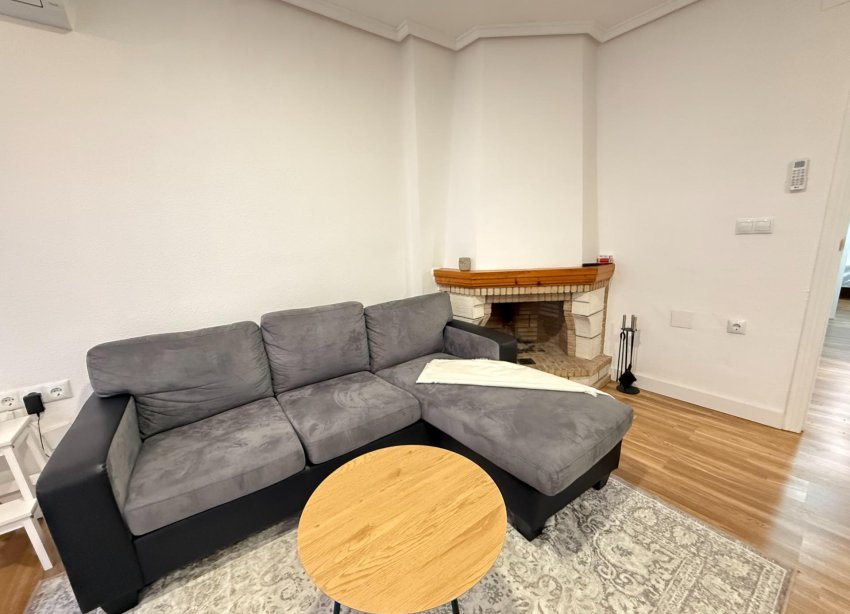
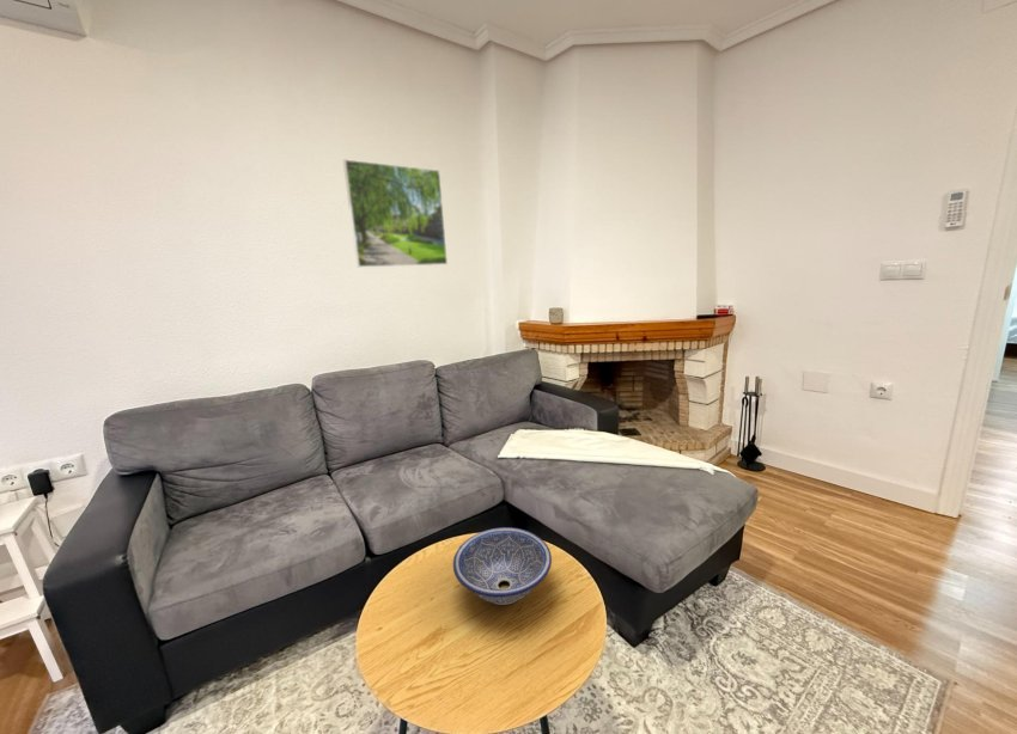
+ decorative bowl (503, 573)
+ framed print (400, 216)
